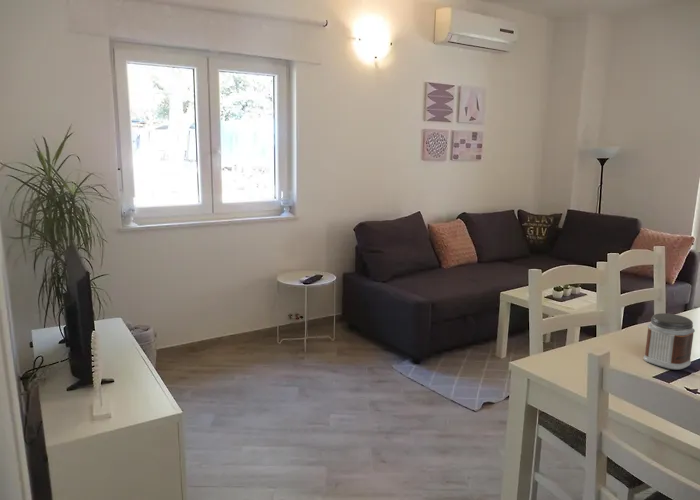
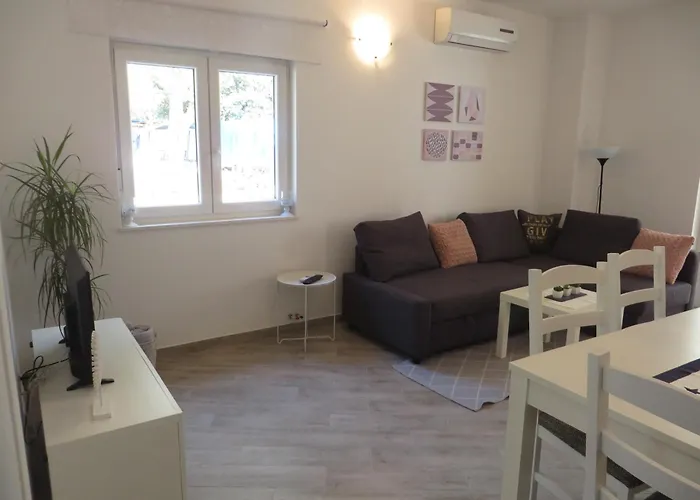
- jar (669, 340)
